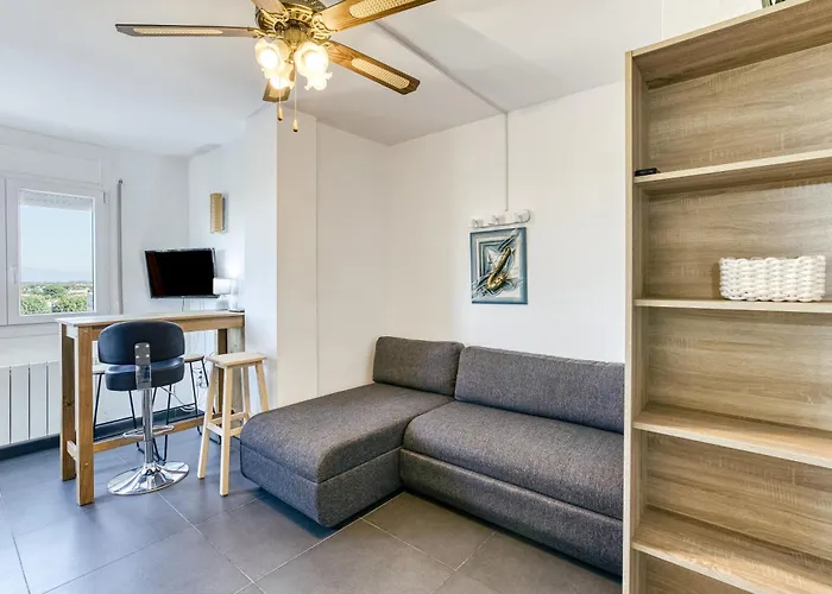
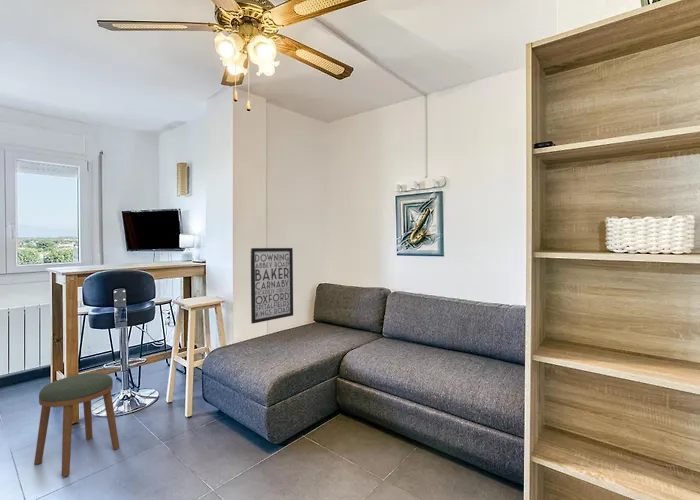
+ stool (72, 414)
+ wall art (273, 283)
